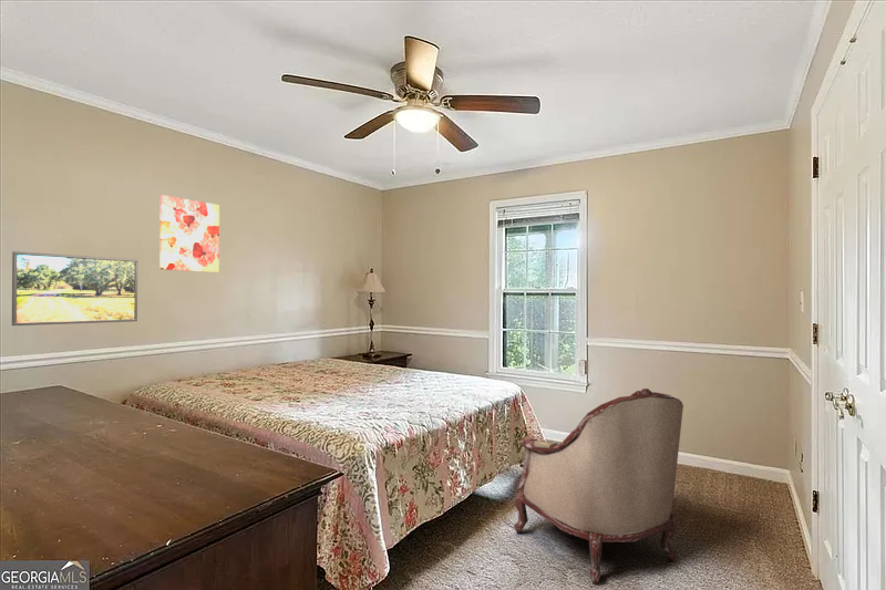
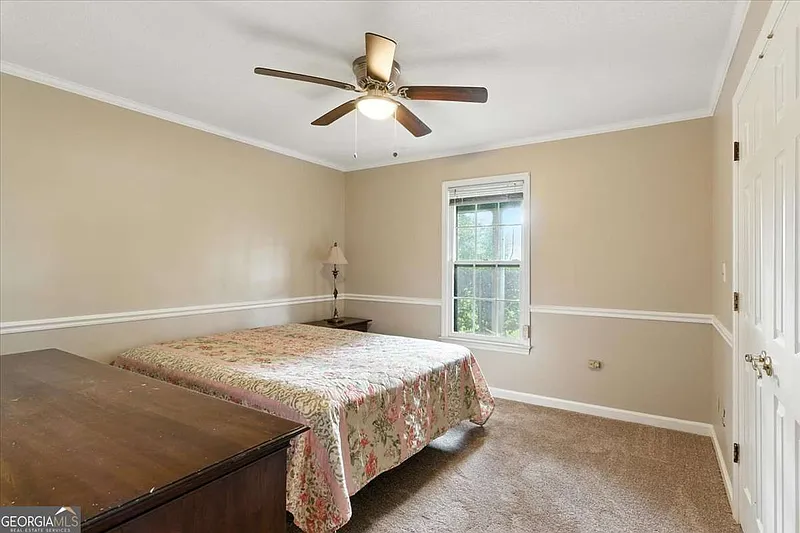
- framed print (80, 289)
- armchair (600, 462)
- wall art (190, 235)
